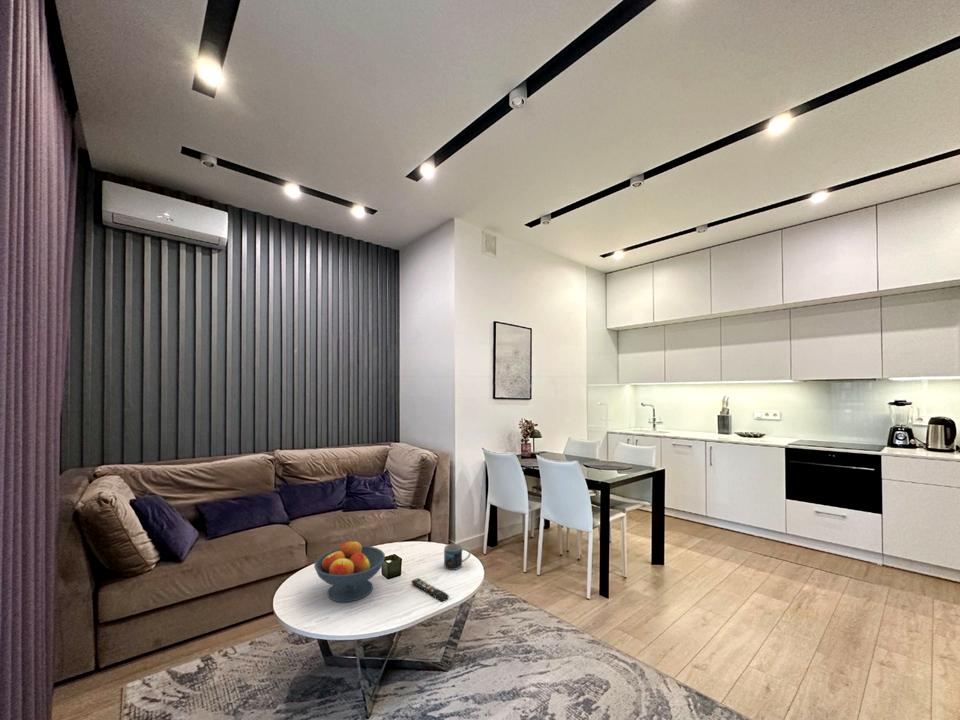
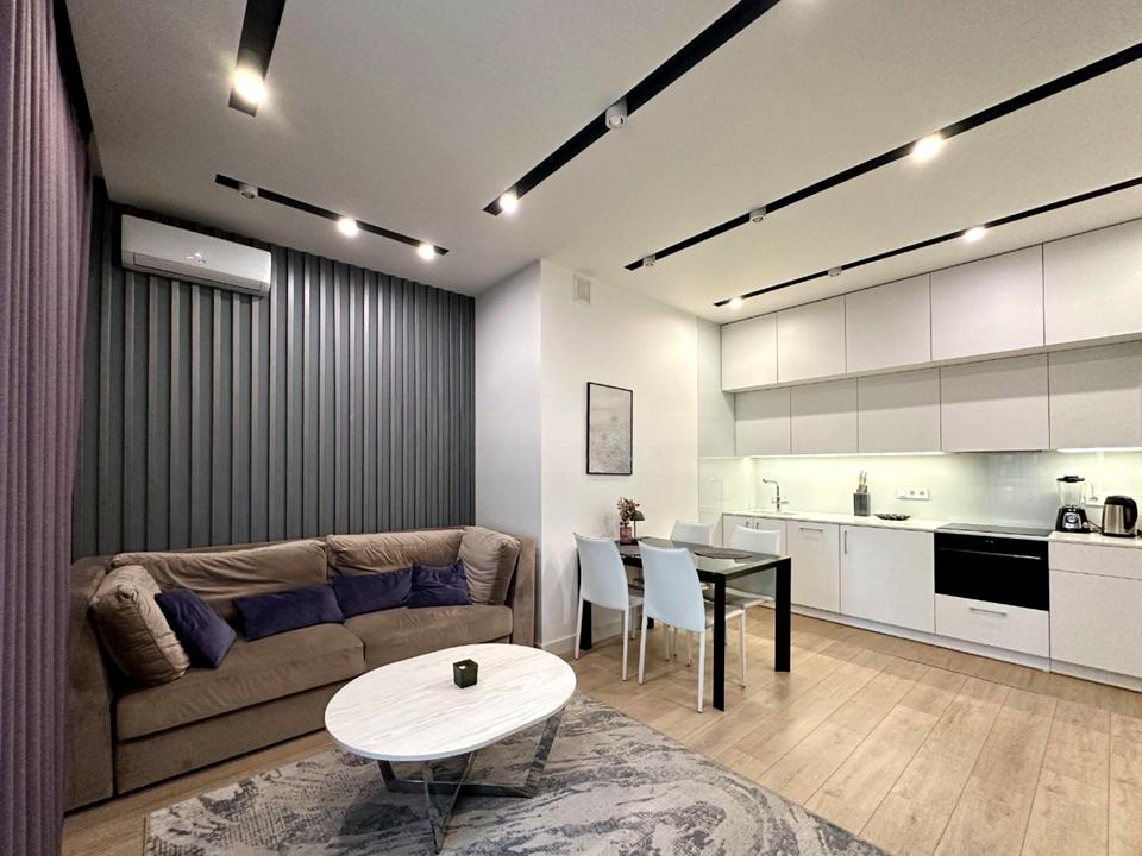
- remote control (429, 588)
- mug (457, 556)
- fruit bowl (350, 569)
